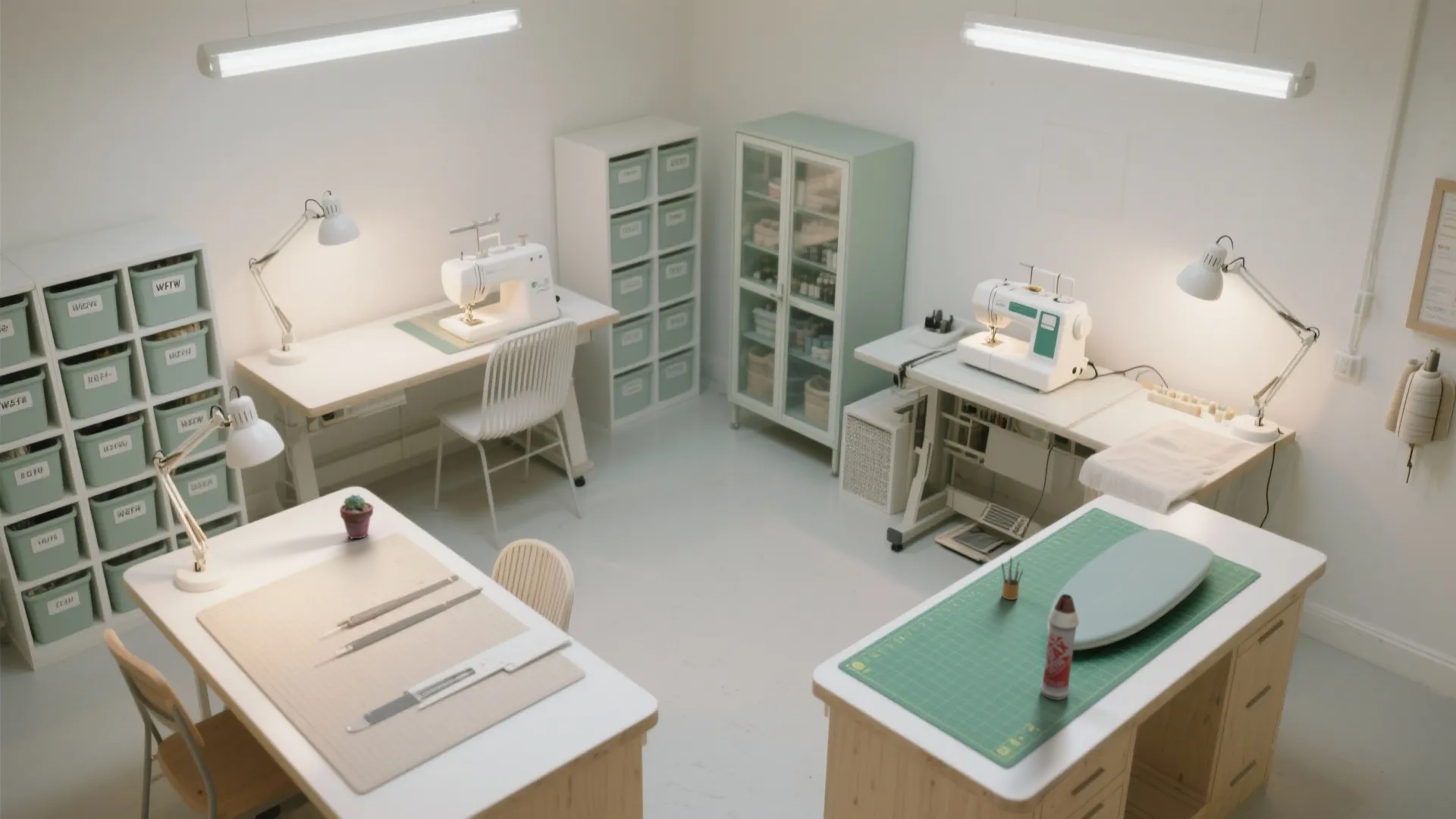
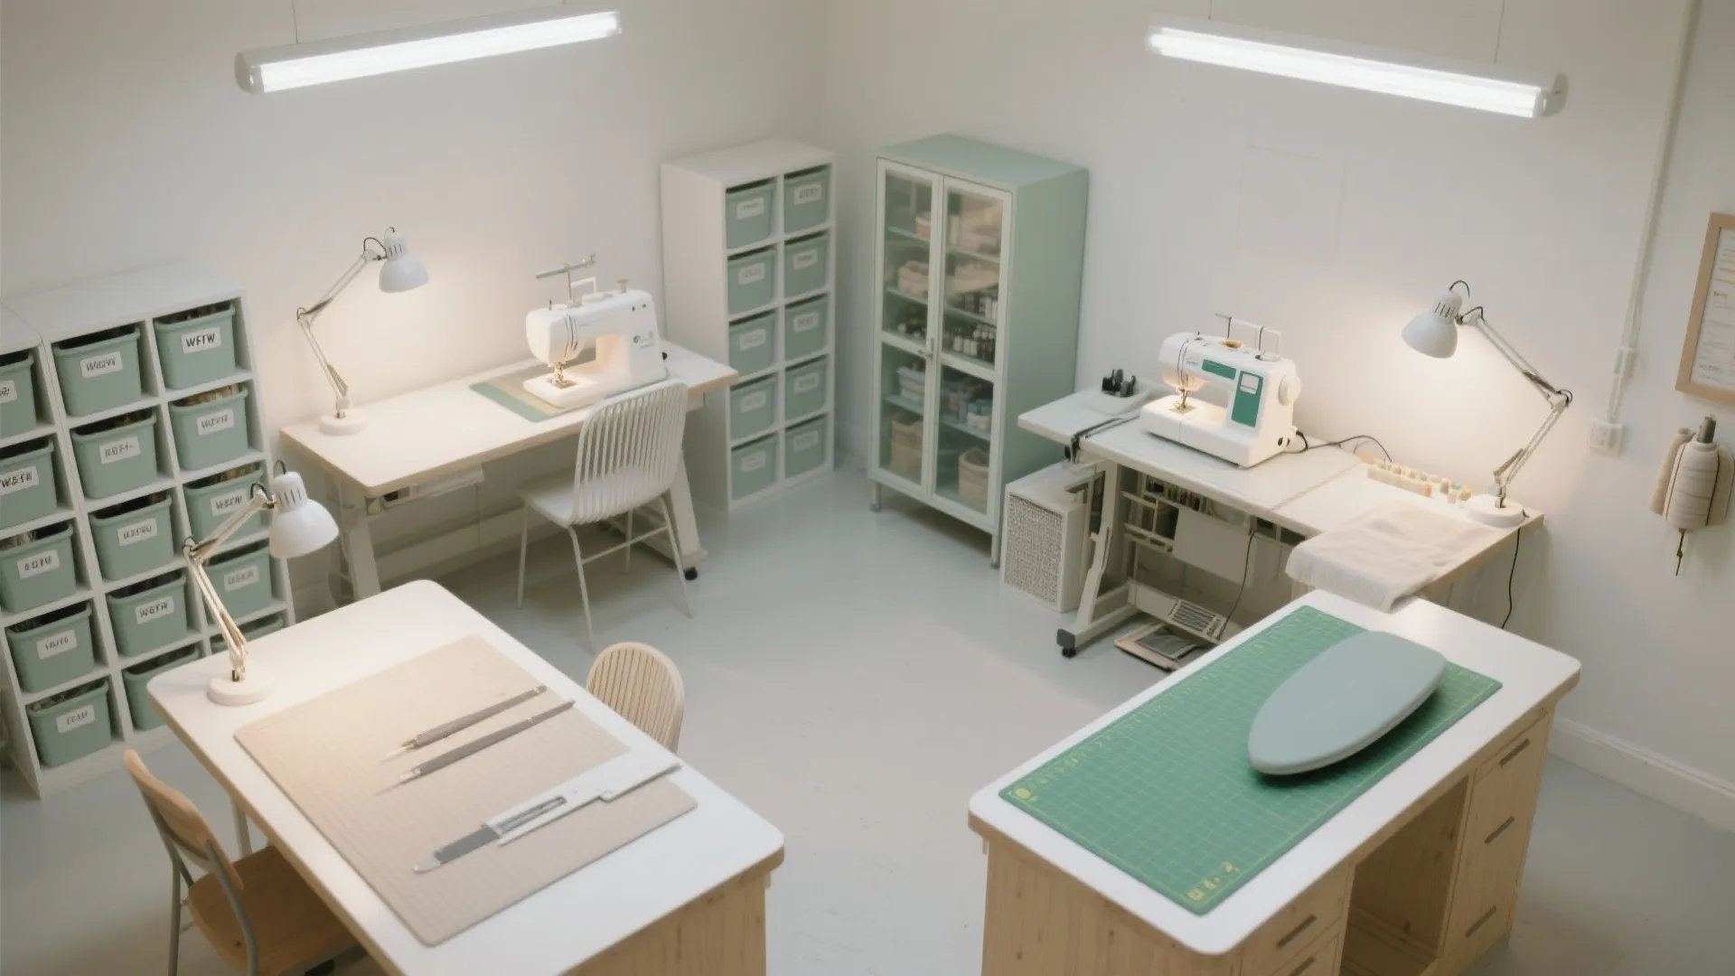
- pencil box (1011, 578)
- potted succulent (356, 515)
- spray bottle (1060, 645)
